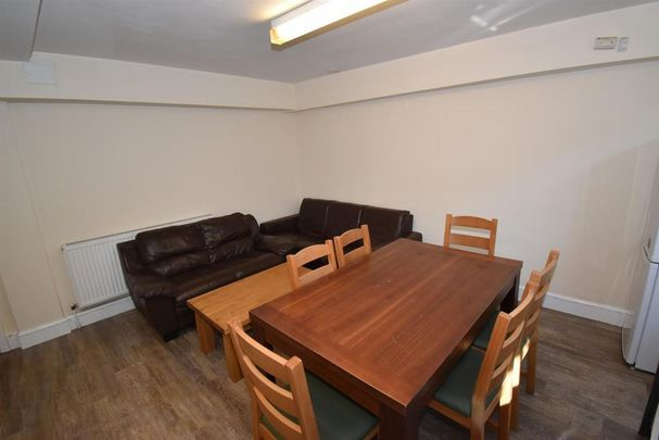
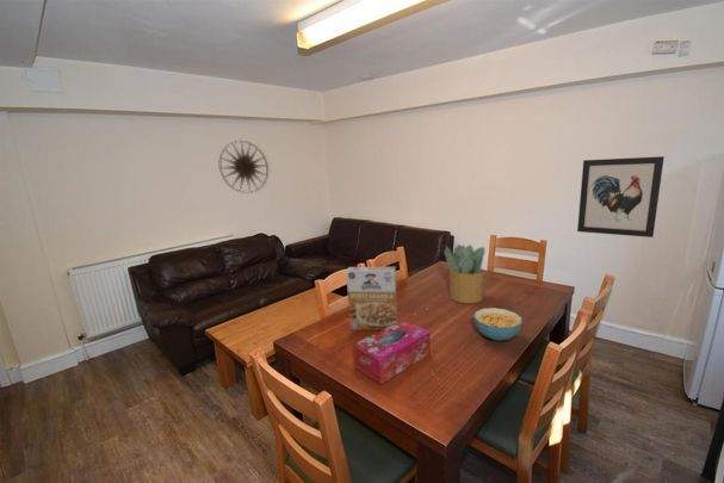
+ tissue box (392, 348)
+ potted plant (463, 272)
+ wall art (617, 197)
+ cereal box (372, 298)
+ wall art (245, 167)
+ cereal bowl (496, 327)
